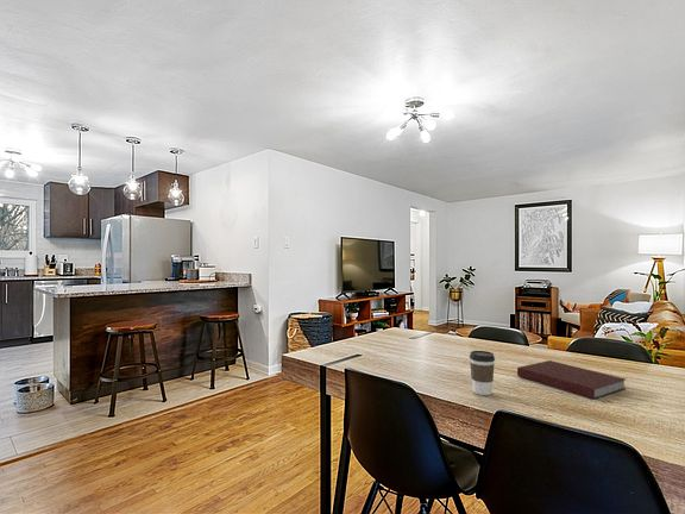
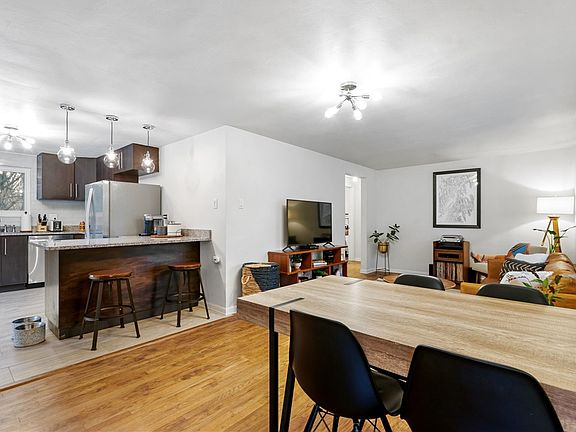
- notebook (568, 377)
- coffee cup (482, 372)
